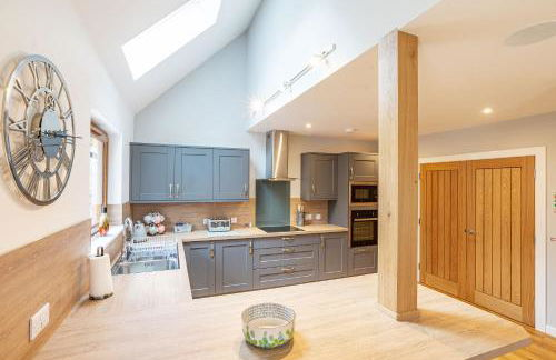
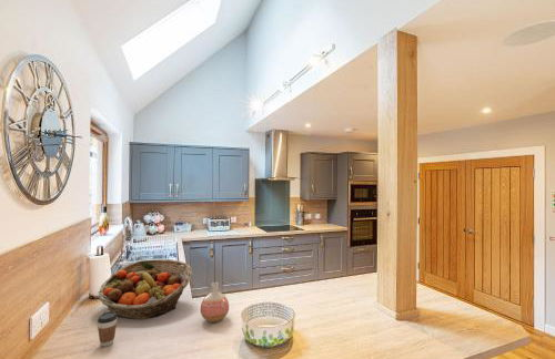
+ fruit basket (147, 287)
+ vase (214, 301)
+ coffee cup (107, 329)
